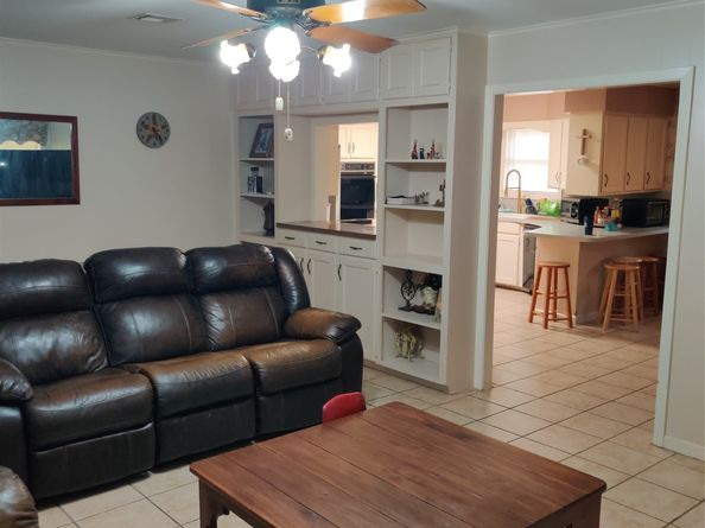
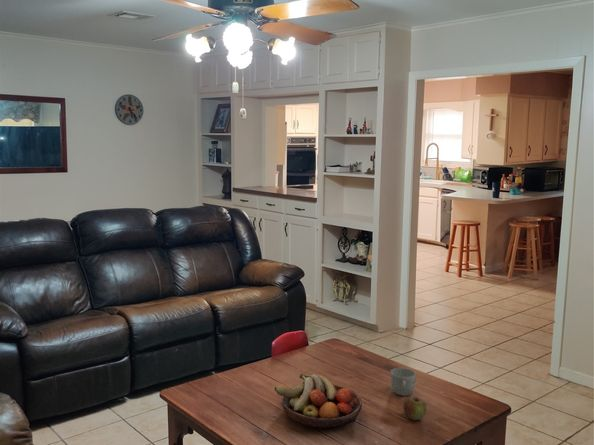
+ fruit bowl (320, 396)
+ apple (415, 406)
+ mug (402, 383)
